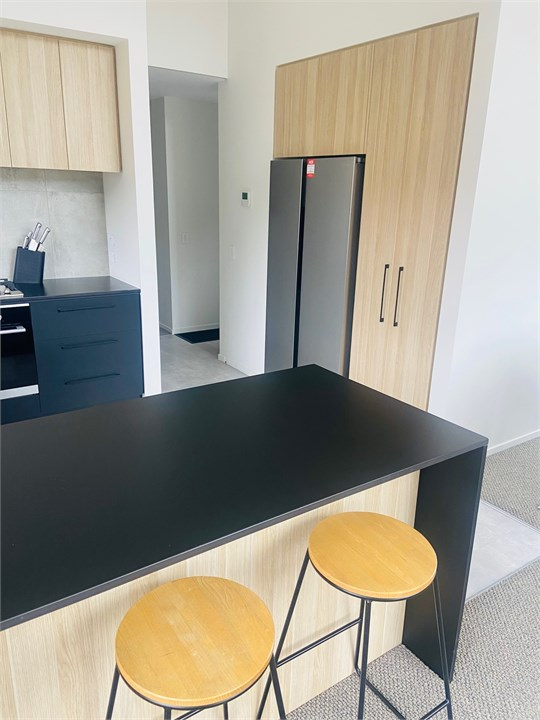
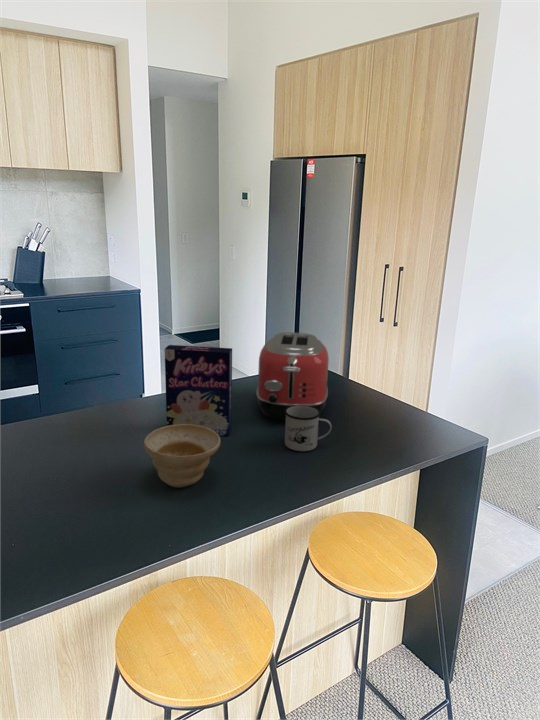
+ mug (307, 428)
+ bowl (183, 459)
+ toaster (293, 374)
+ cereal box (199, 390)
